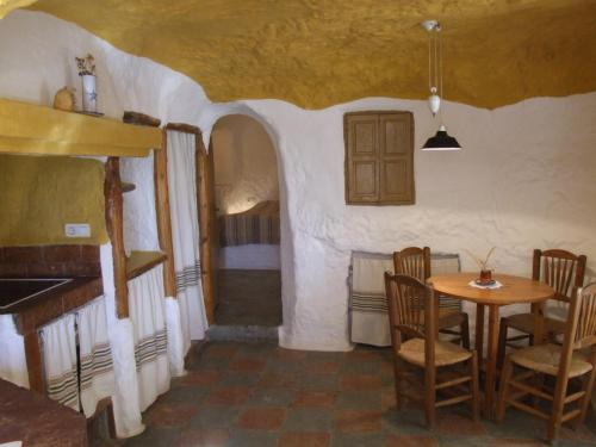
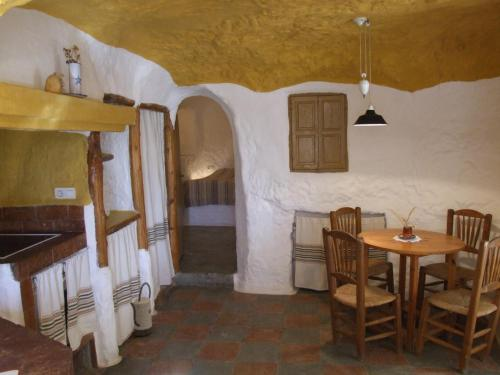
+ watering can (141, 309)
